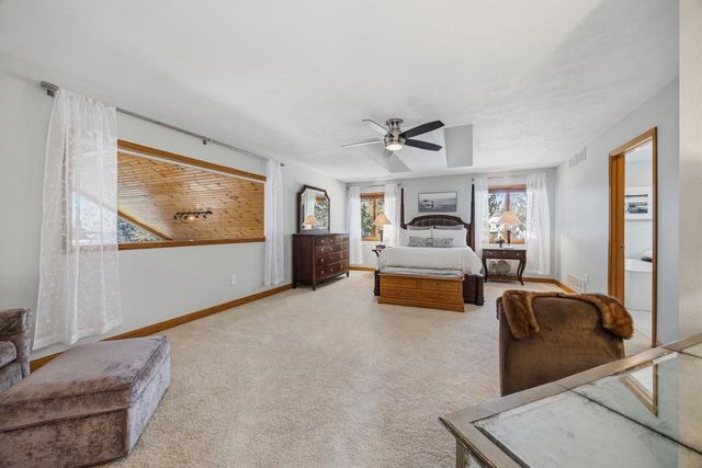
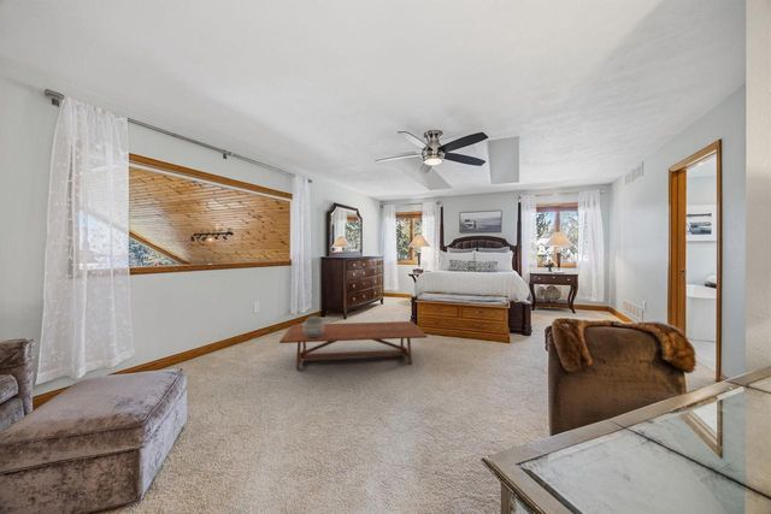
+ coffee table (354, 339)
+ decorative sphere (313, 326)
